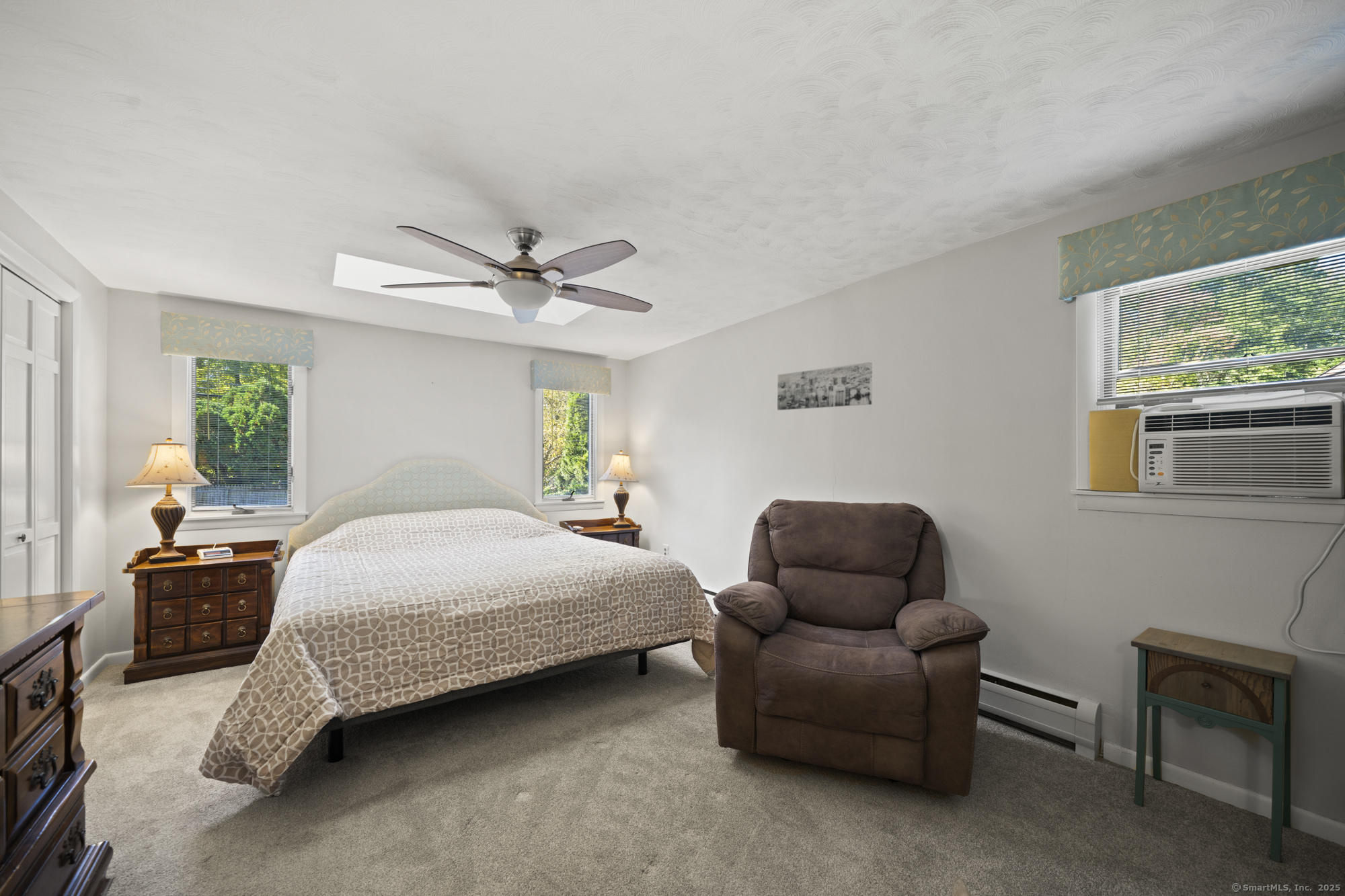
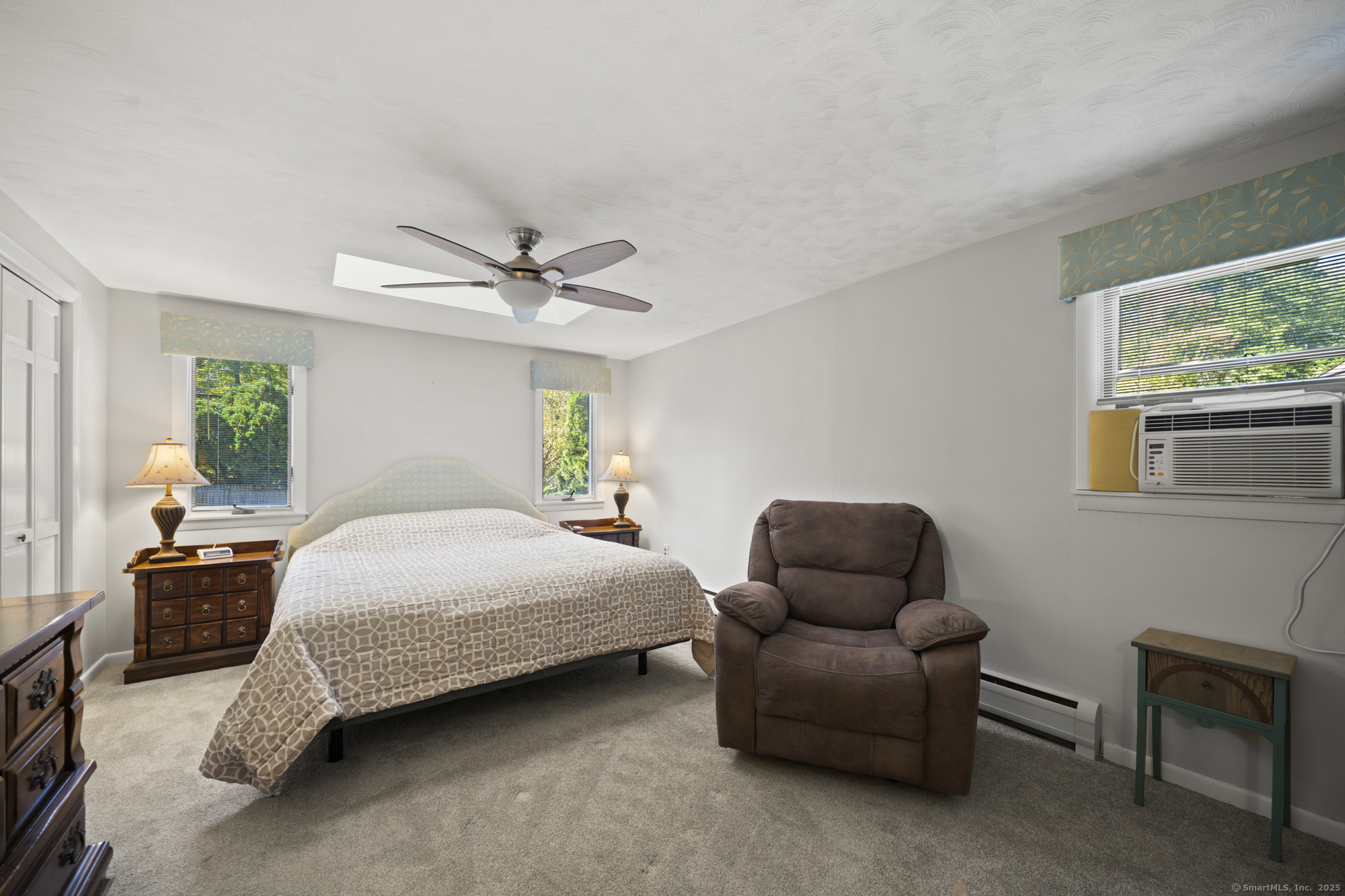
- wall art (820, 388)
